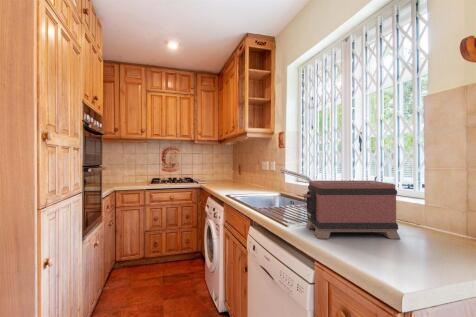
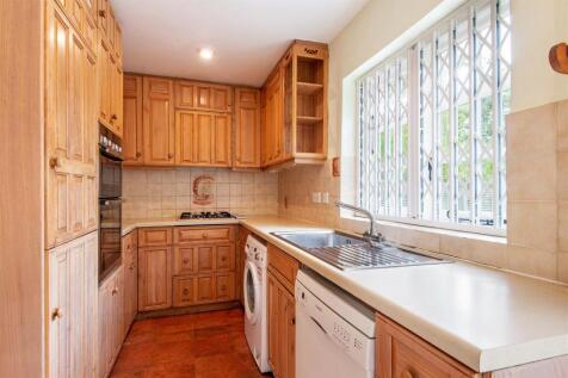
- toaster (345, 207)
